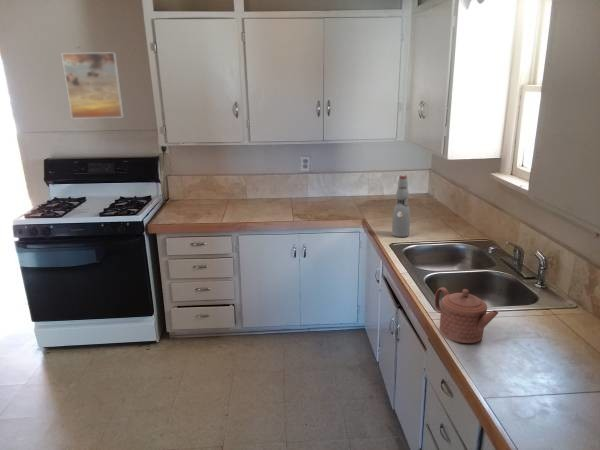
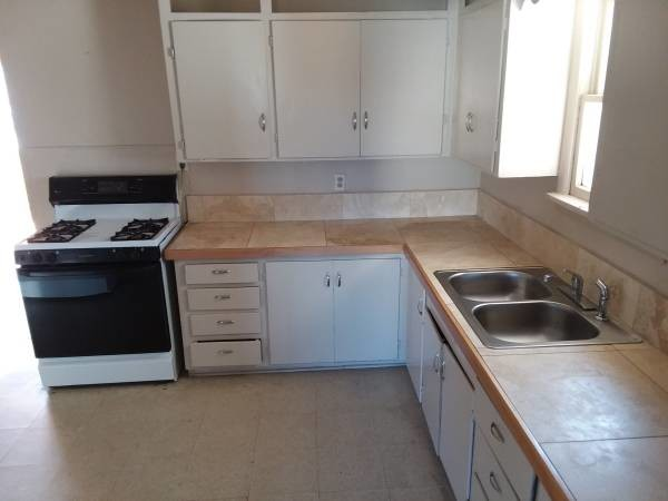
- bottle (401, 205)
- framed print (93, 86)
- teapot (463, 311)
